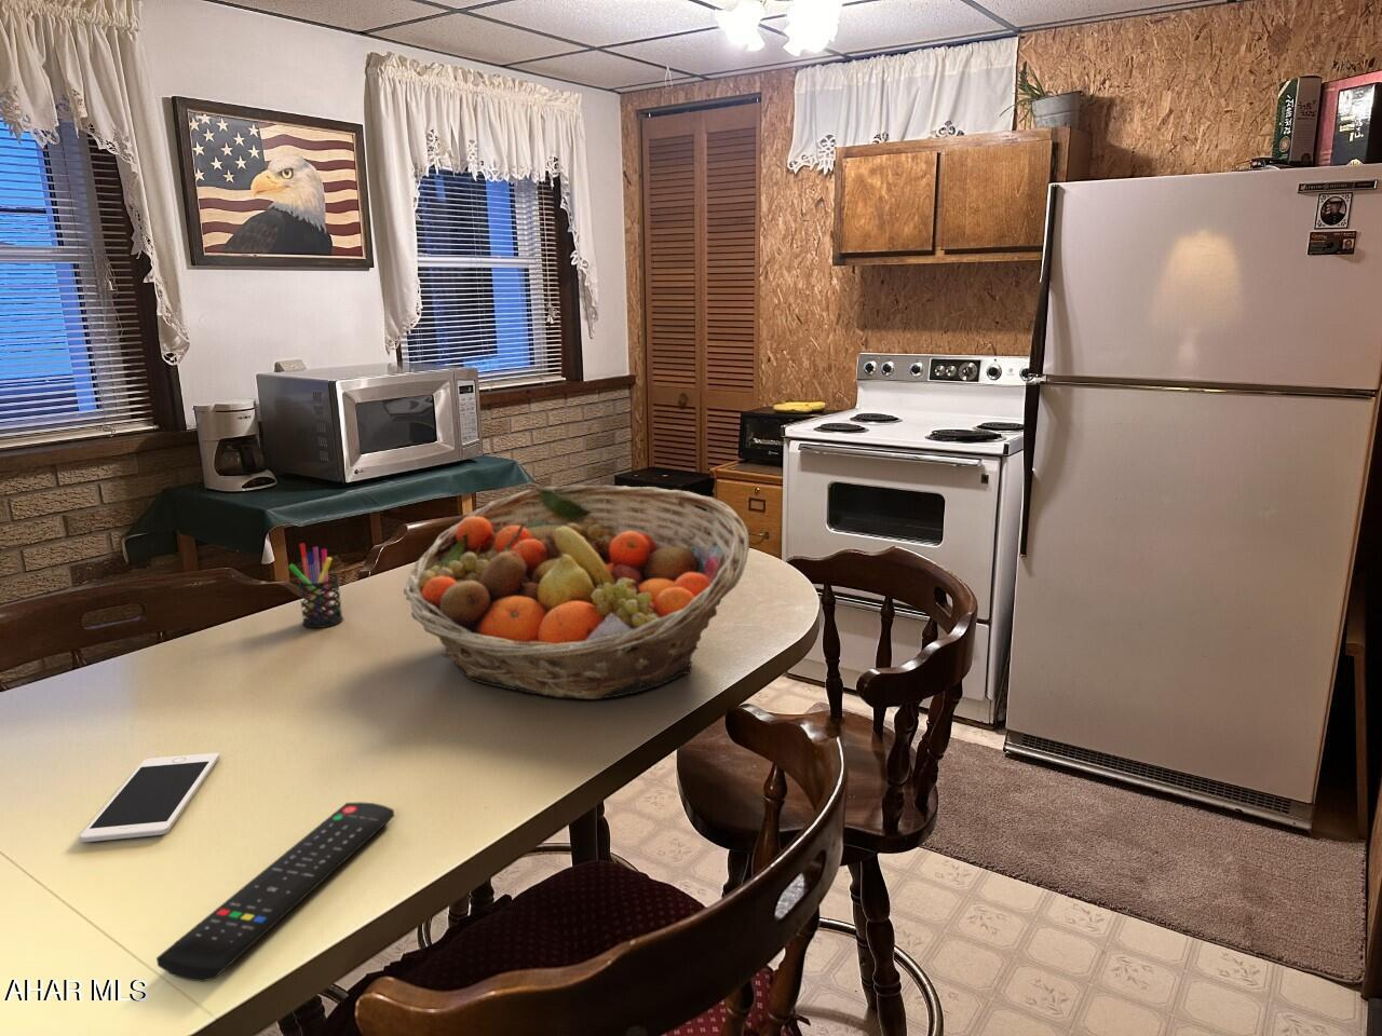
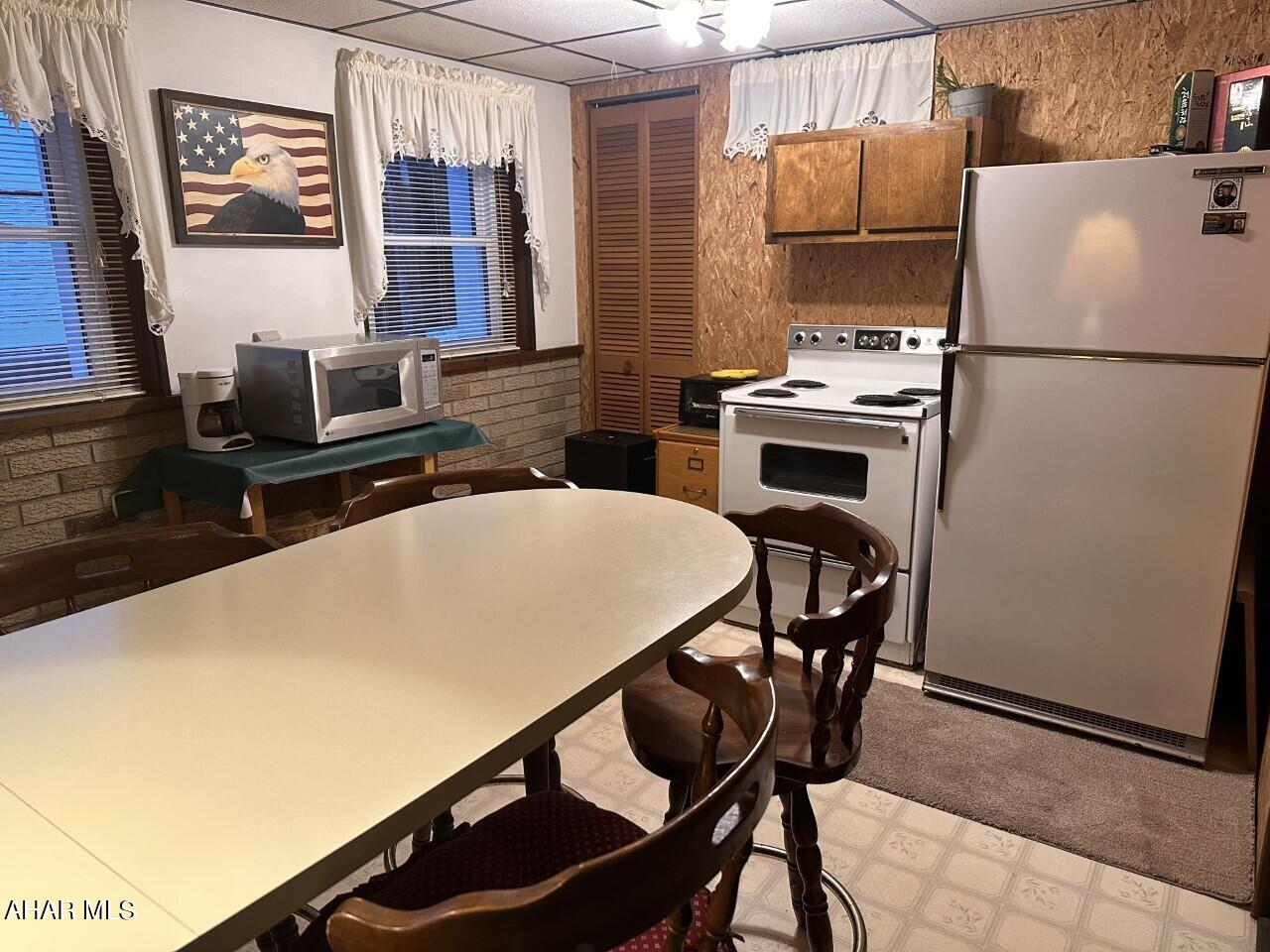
- remote control (293, 879)
- pen holder (313, 584)
- fruit basket (577, 582)
- cell phone (155, 793)
